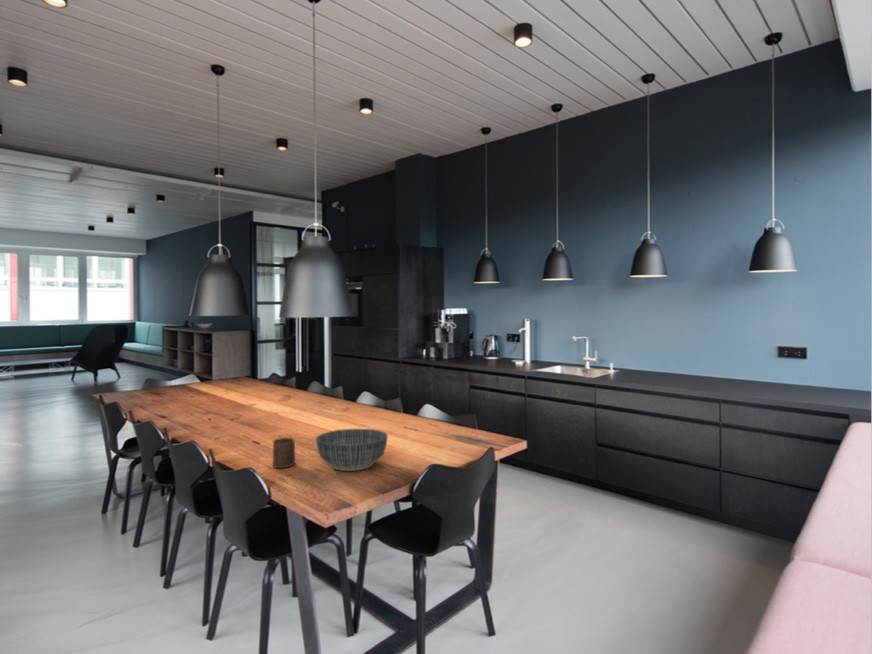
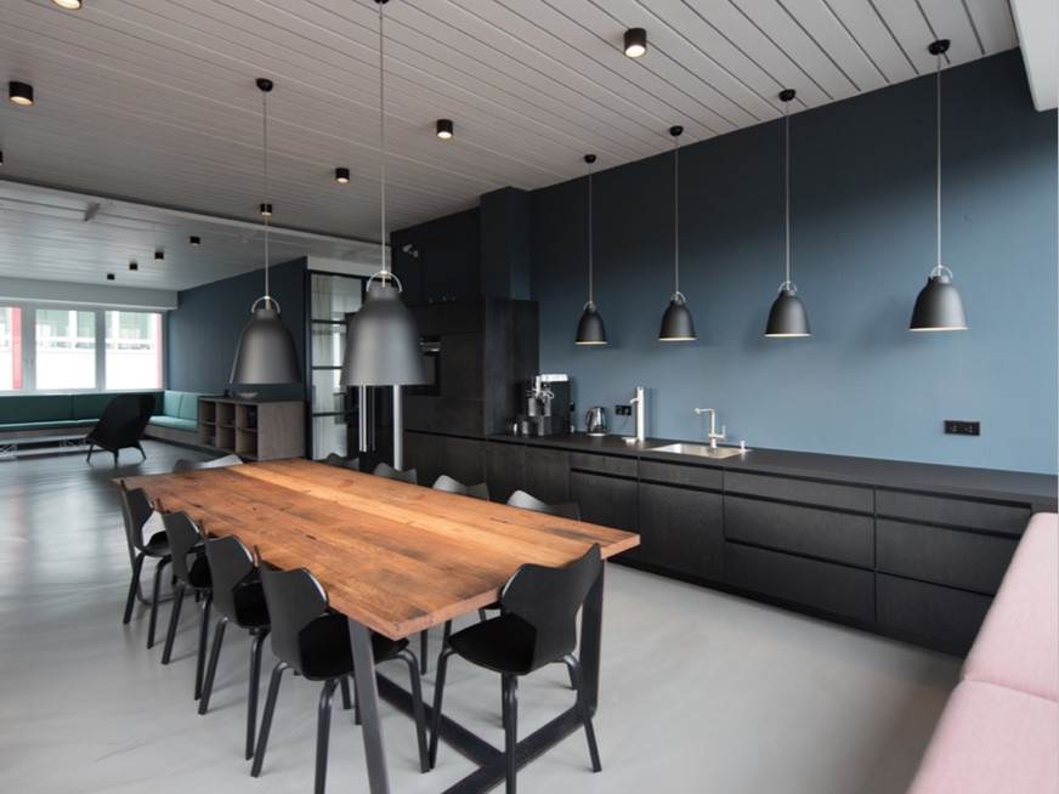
- cup (284, 452)
- bowl (352, 450)
